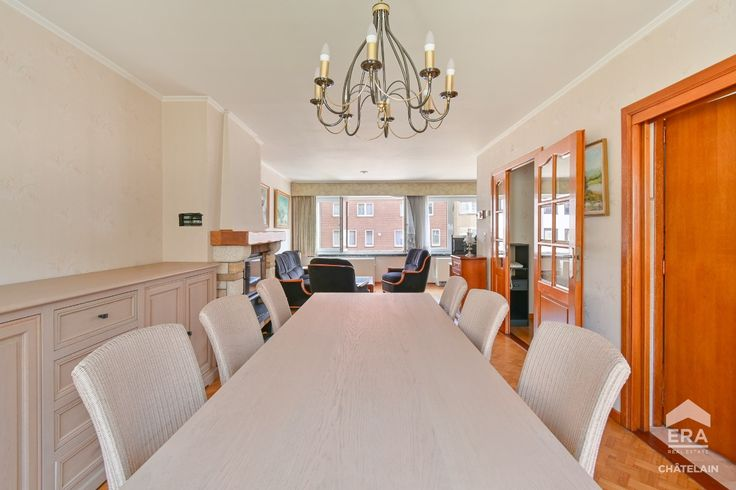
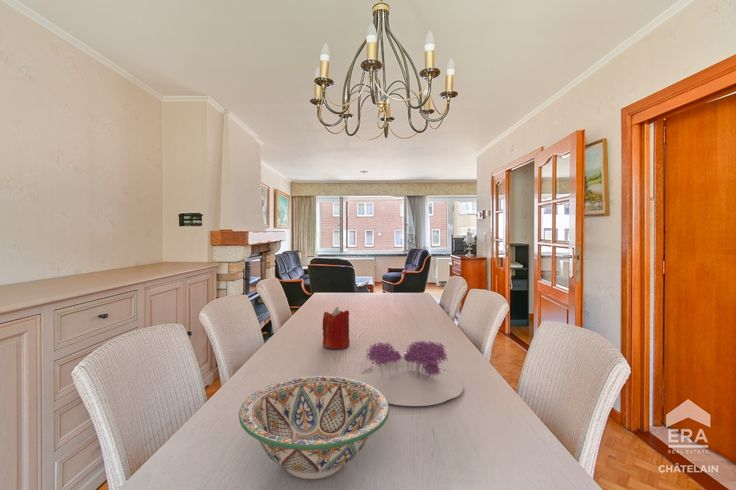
+ flower (408, 358)
+ decorative bowl (316, 430)
+ candle (336, 326)
